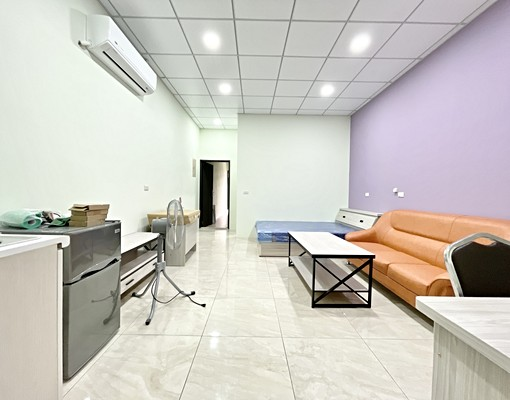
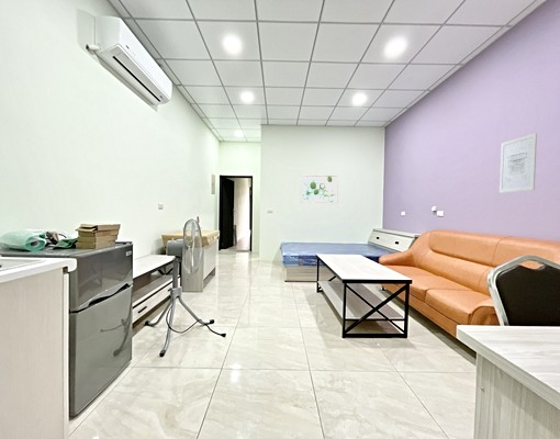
+ wall art (318, 189)
+ wall art (516, 165)
